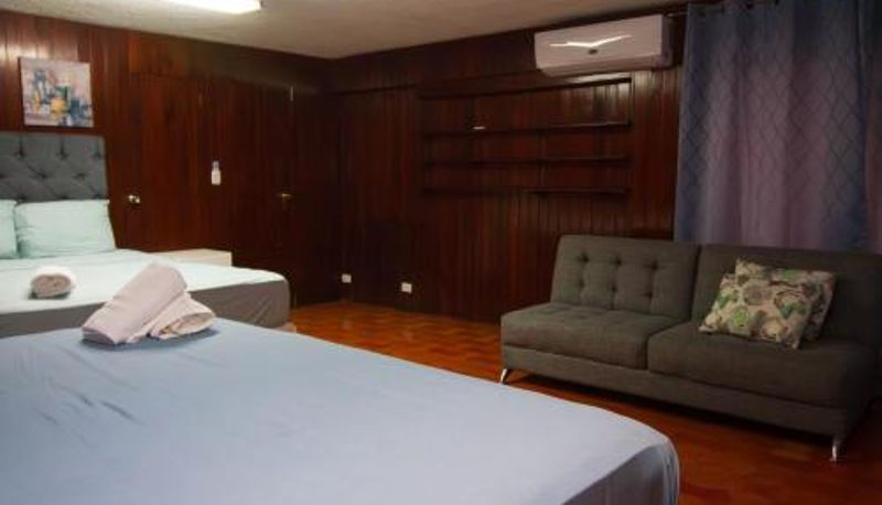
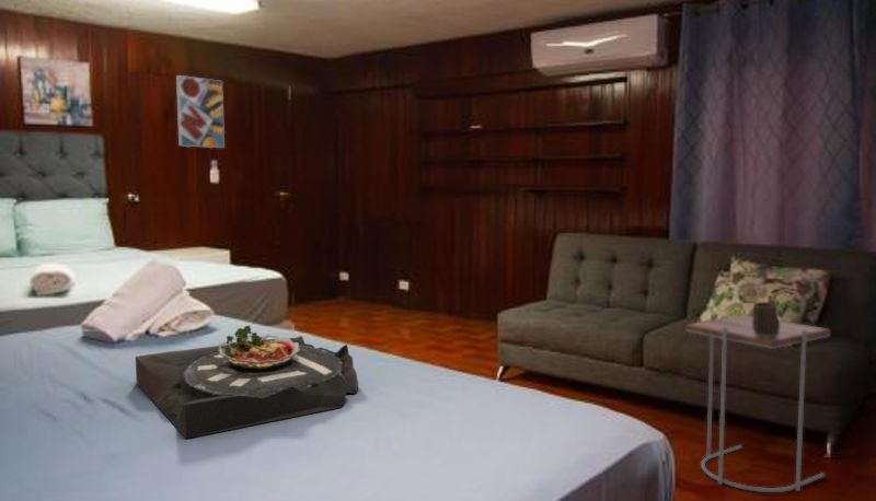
+ serving tray (253, 359)
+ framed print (200, 112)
+ mug (768, 319)
+ side table (724, 397)
